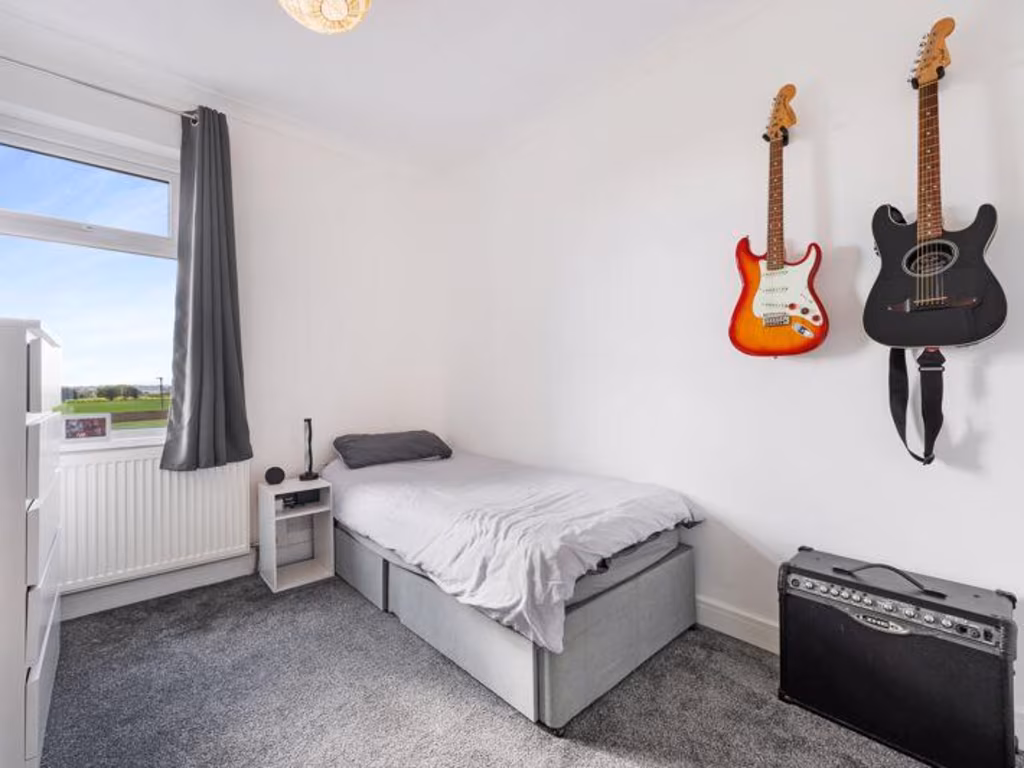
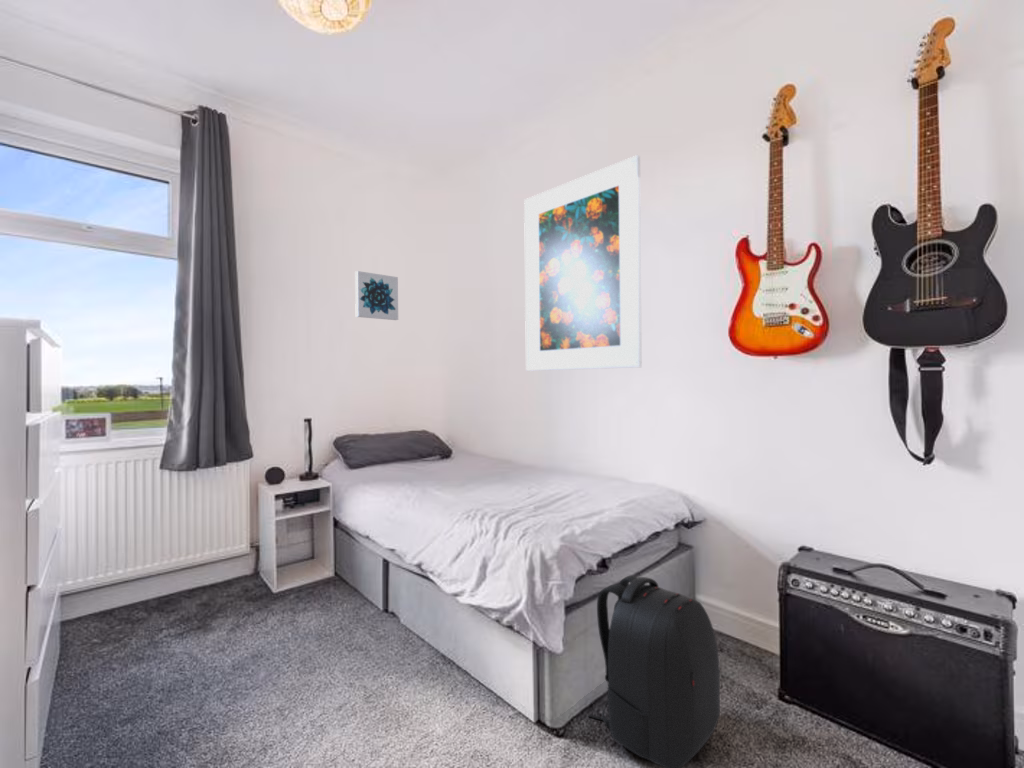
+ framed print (576, 274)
+ backpack (650, 657)
+ wall art (377, 296)
